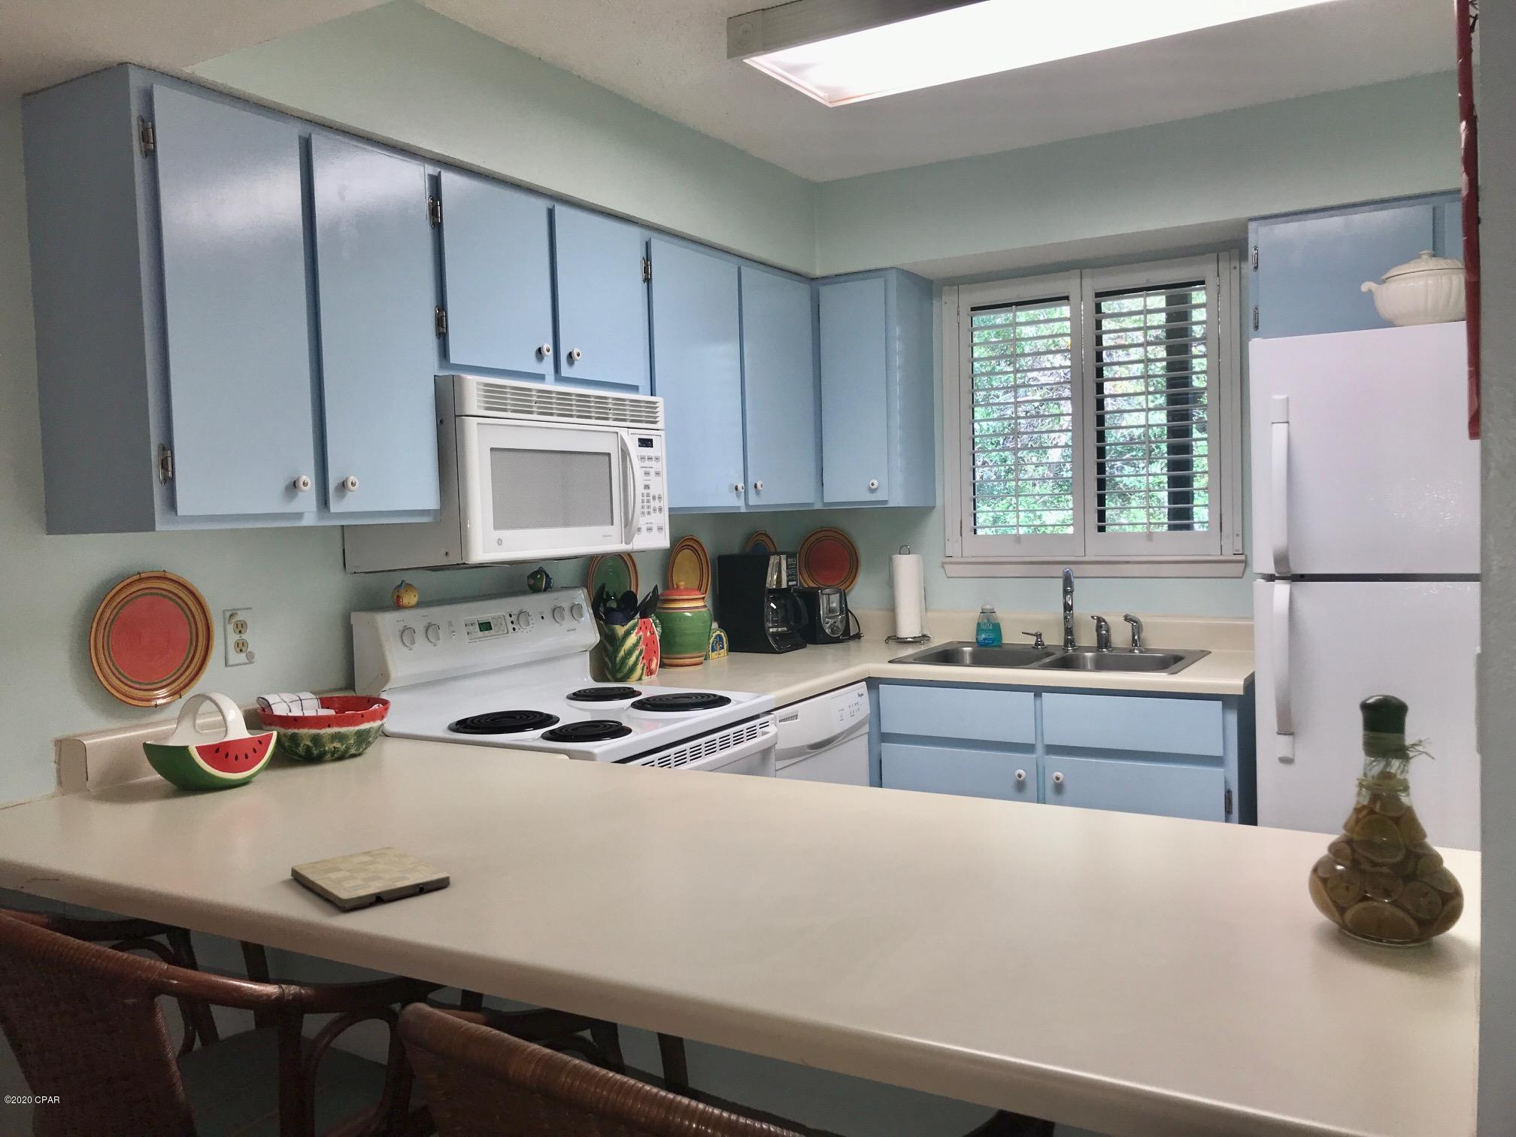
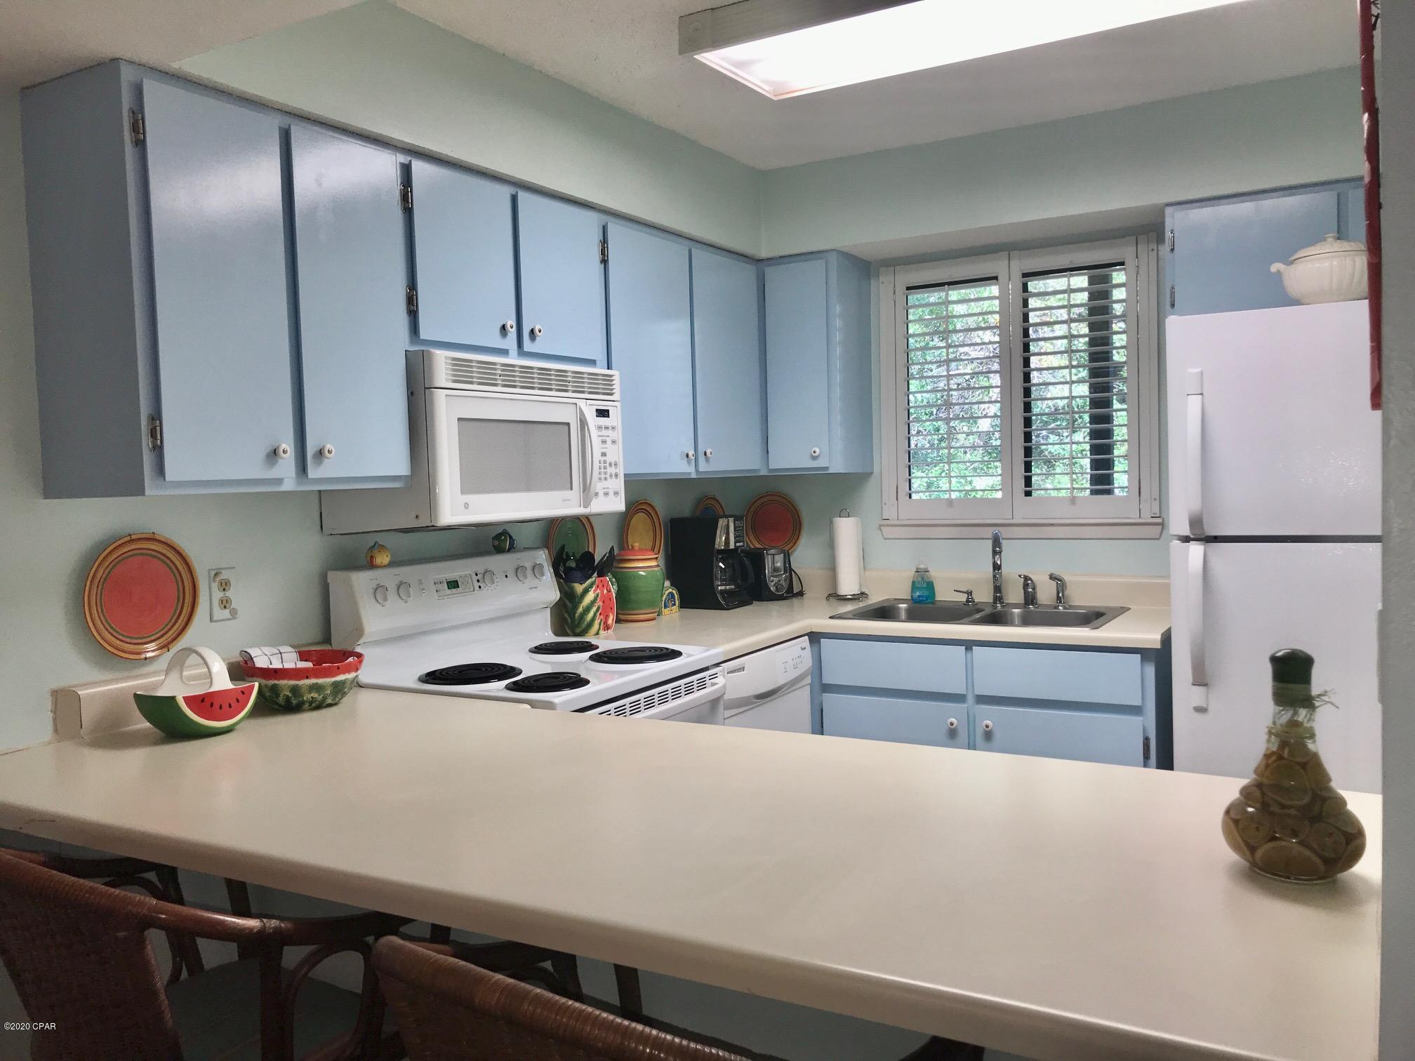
- cutting board (369, 875)
